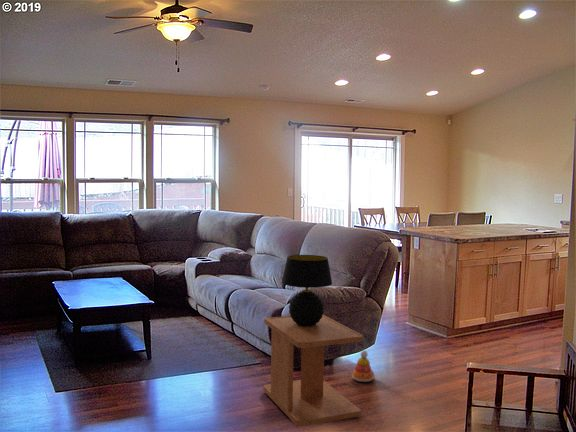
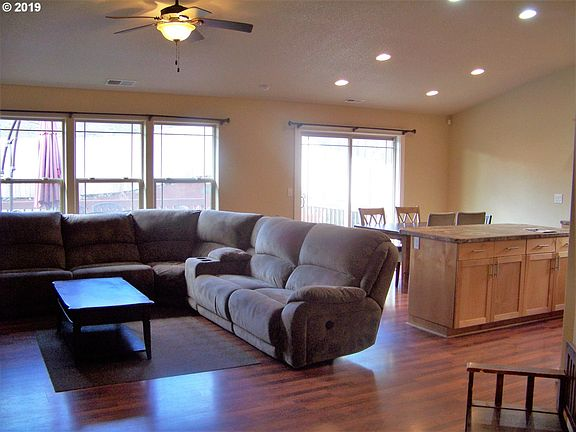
- side table (310, 365)
- table lamp (306, 290)
- stacking toy (362, 364)
